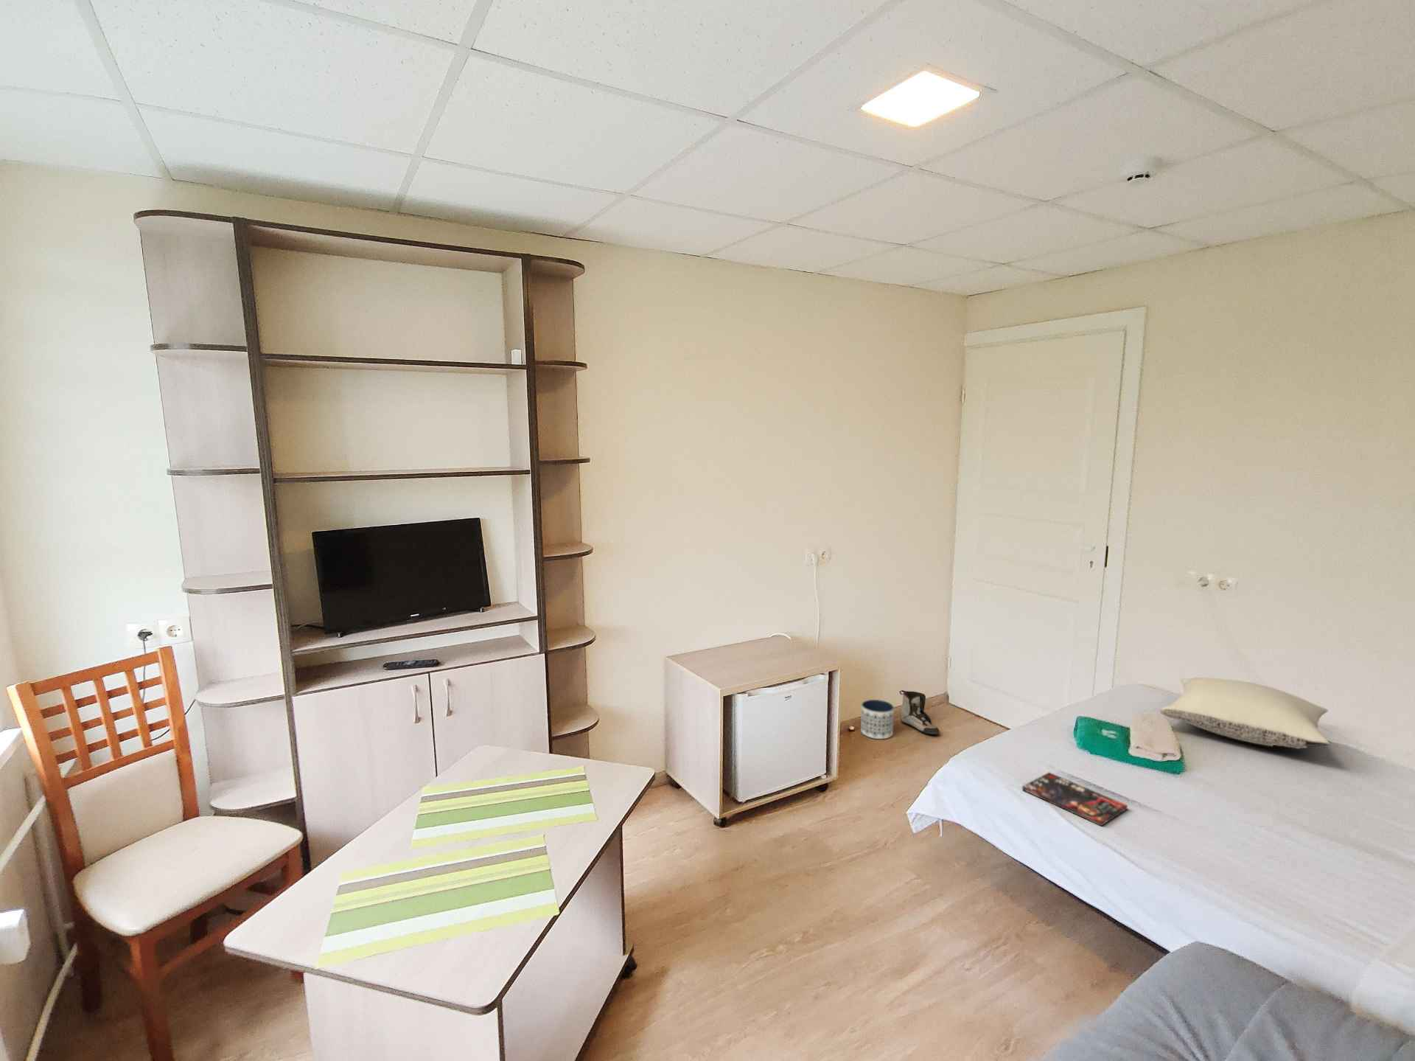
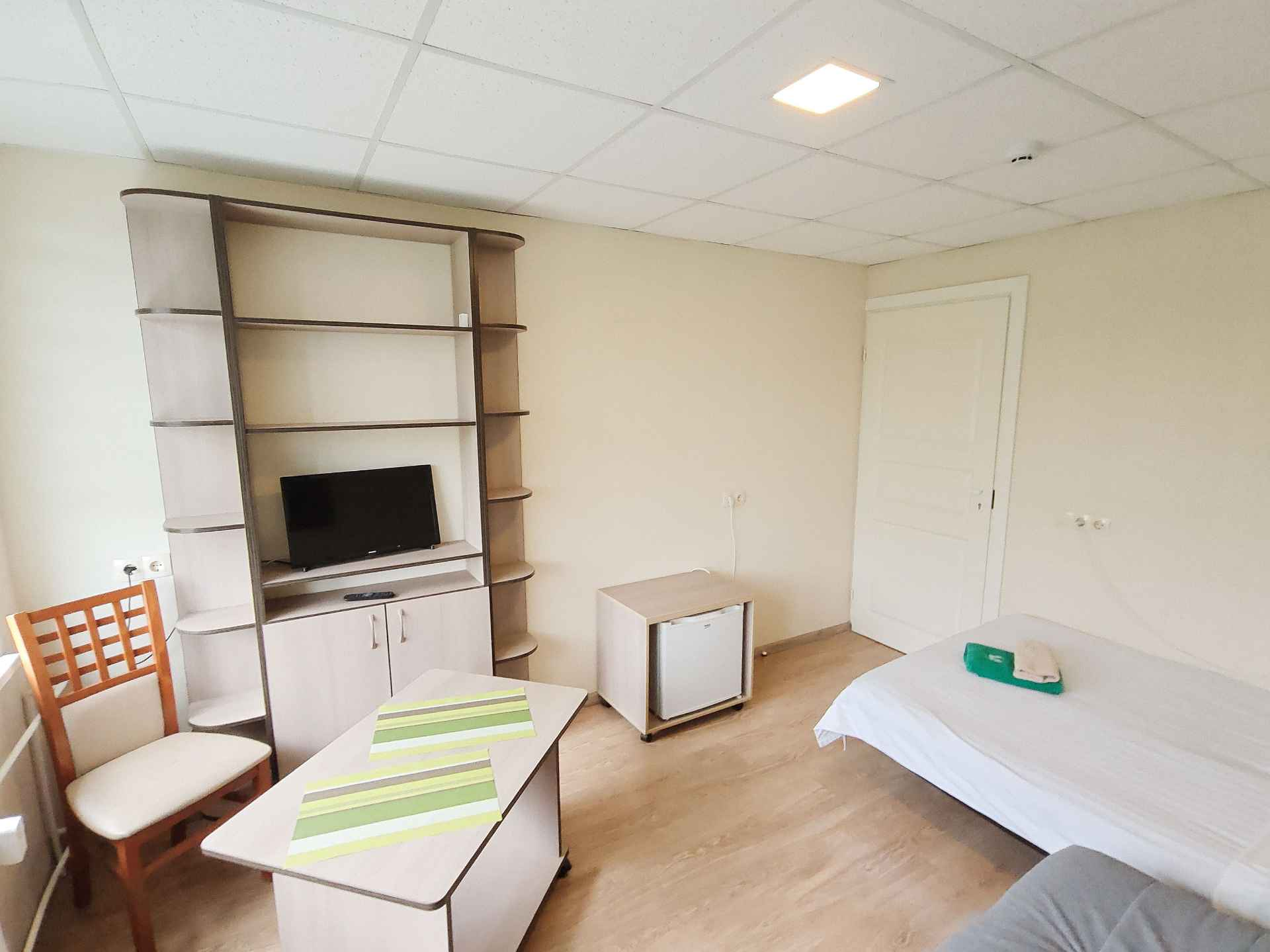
- shoe (920, 712)
- planter (877, 719)
- pillow (1245, 709)
- book (1073, 797)
